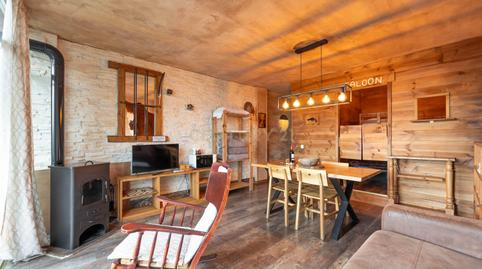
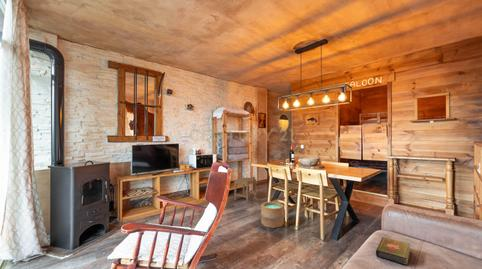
+ bucket (272, 214)
+ book (393, 249)
+ stool (244, 189)
